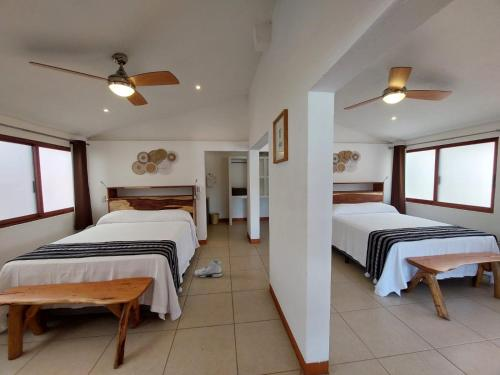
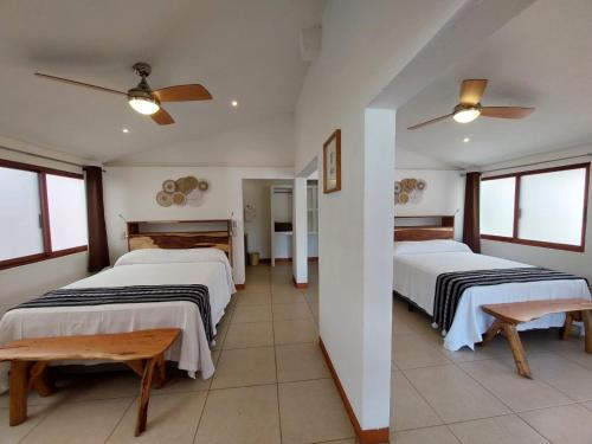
- sneaker (208, 267)
